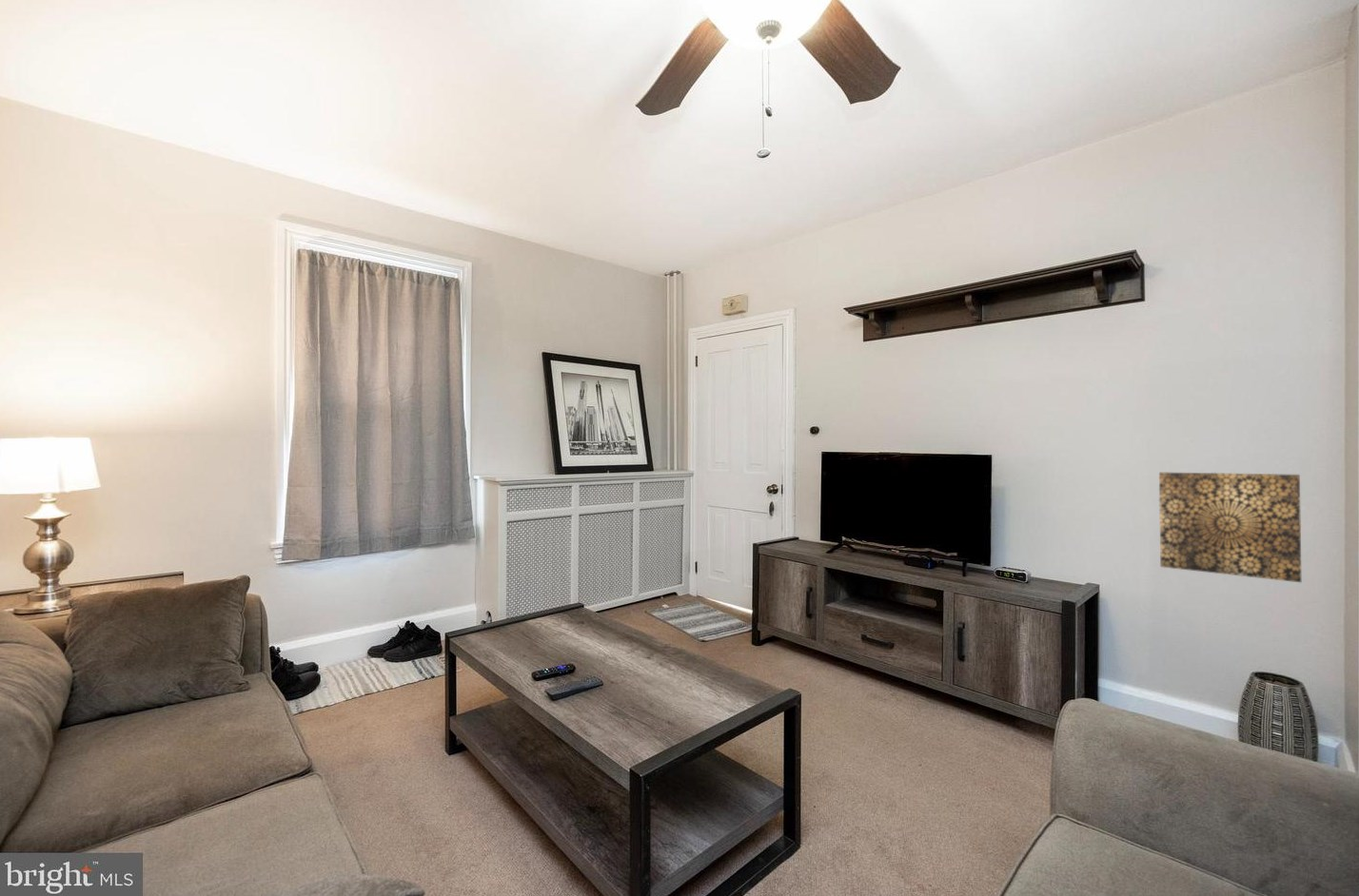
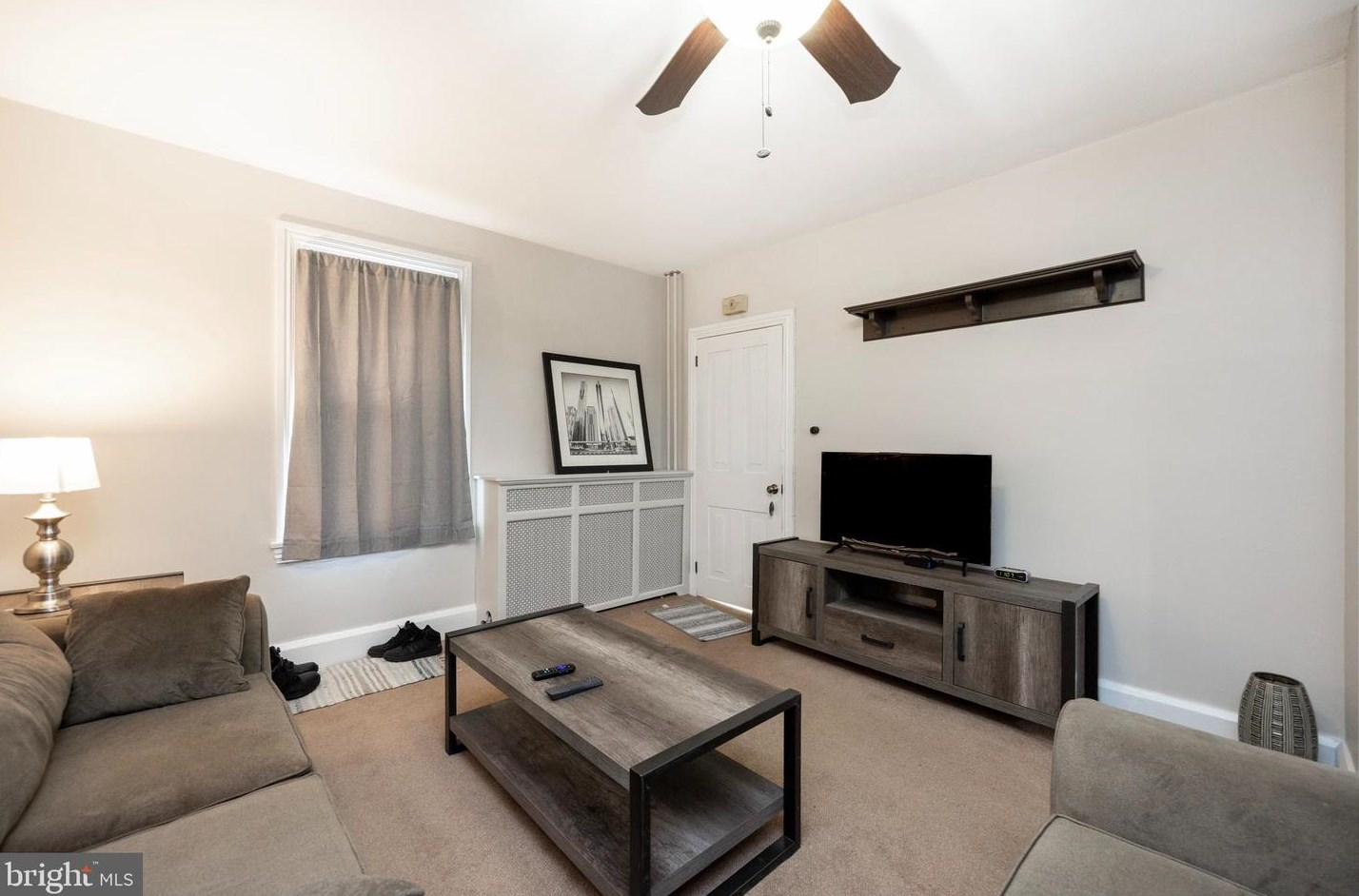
- wall art (1226, 523)
